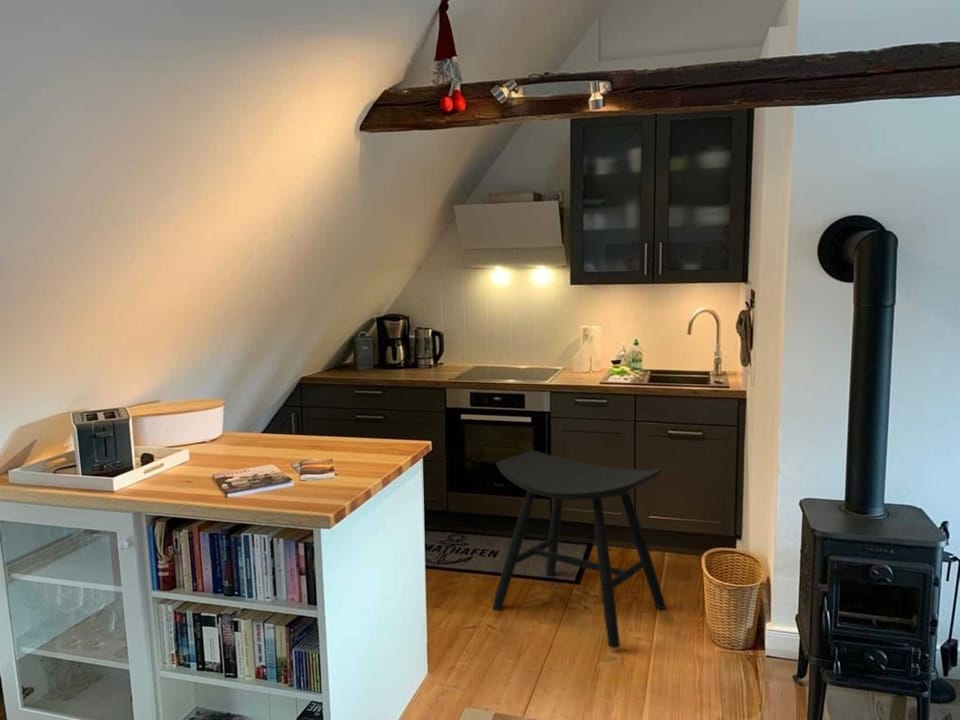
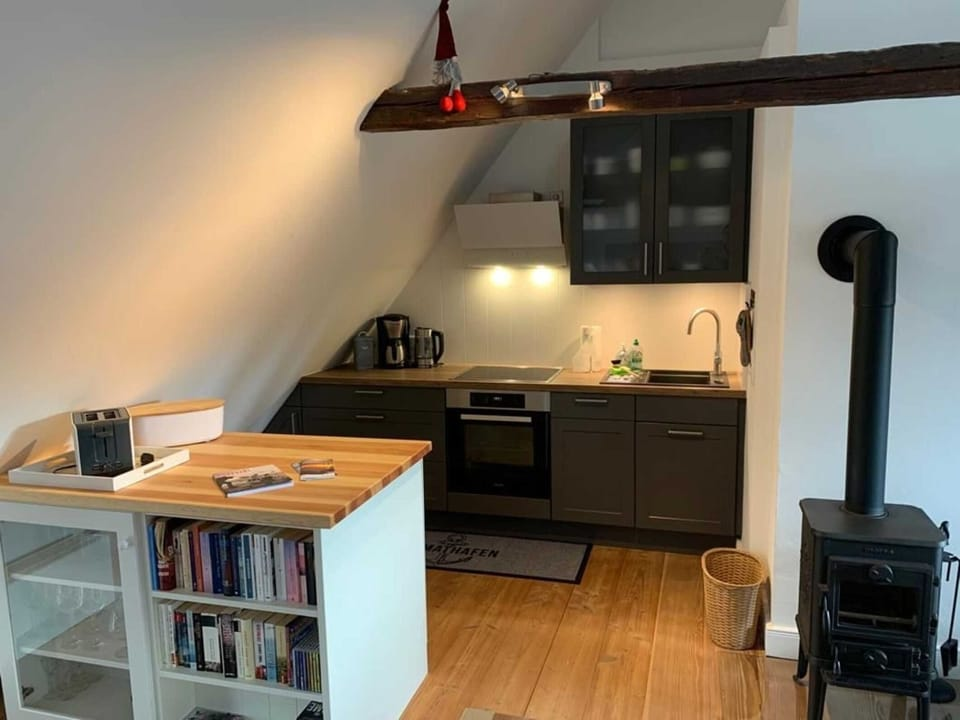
- stool (595, 535)
